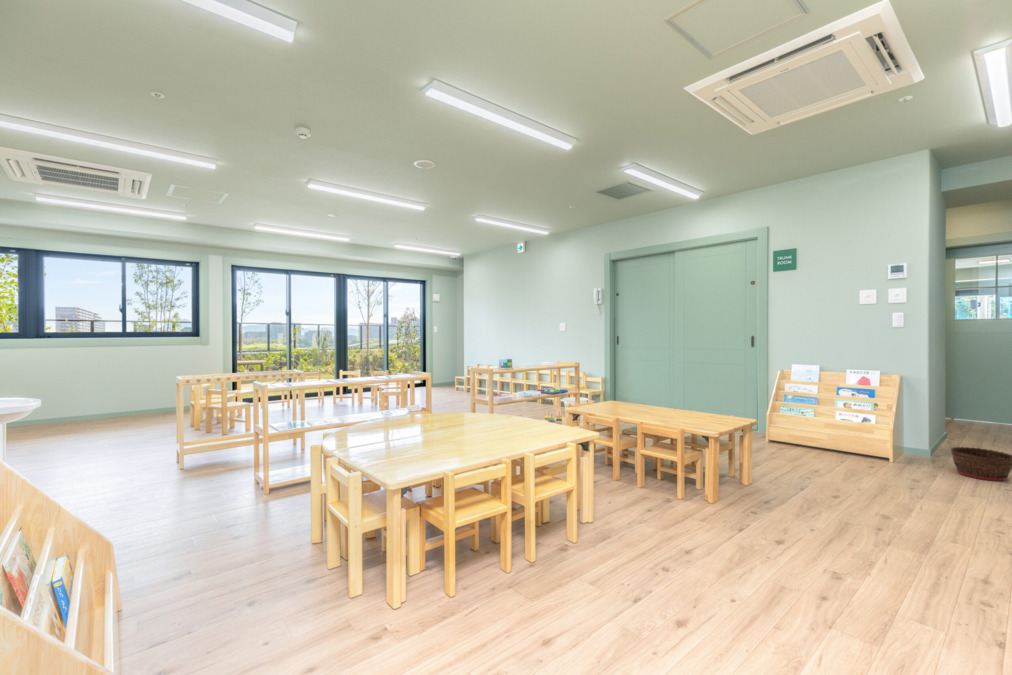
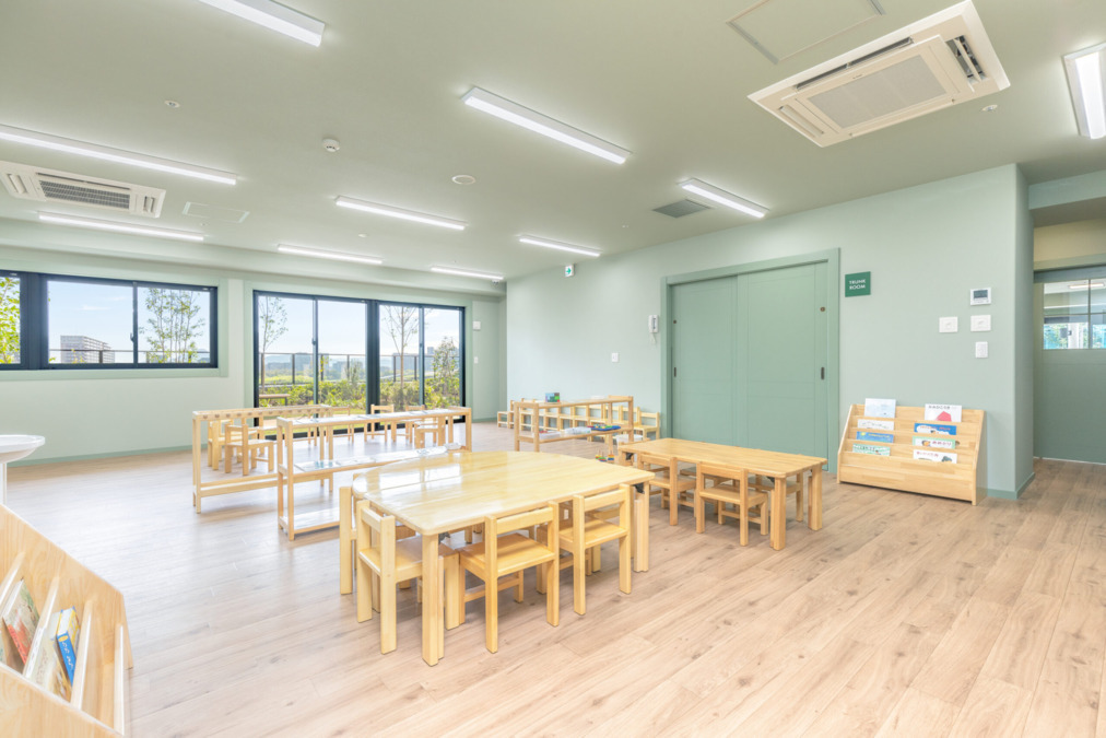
- basket (981, 464)
